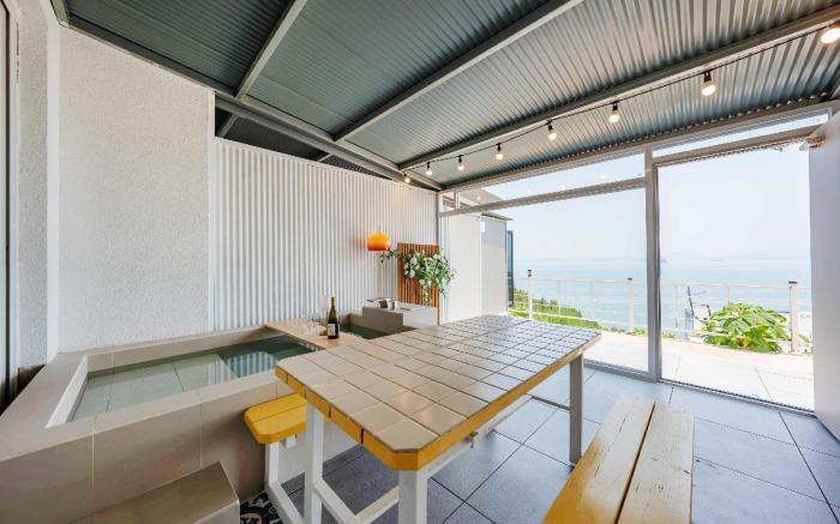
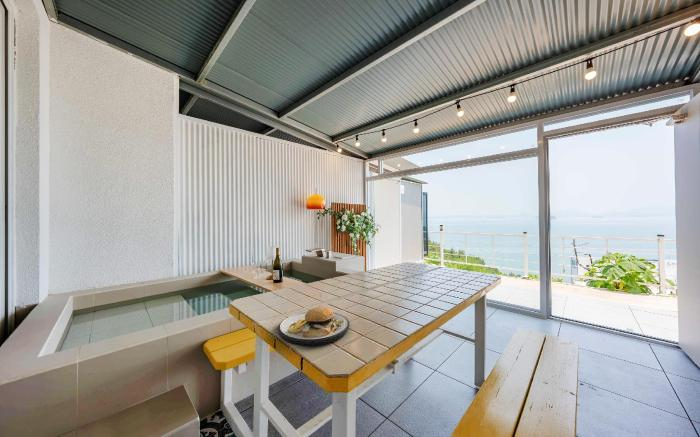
+ plate (314, 310)
